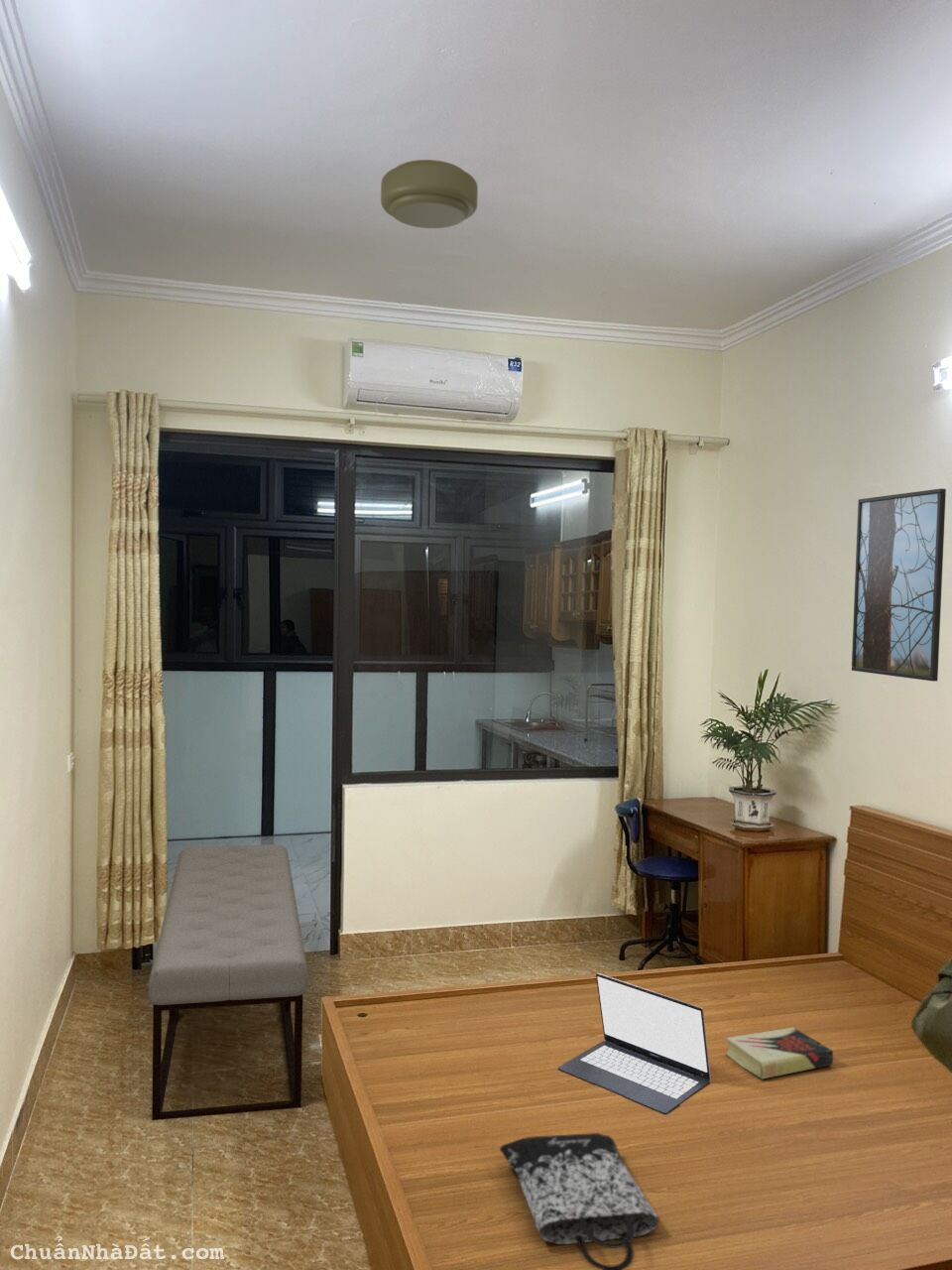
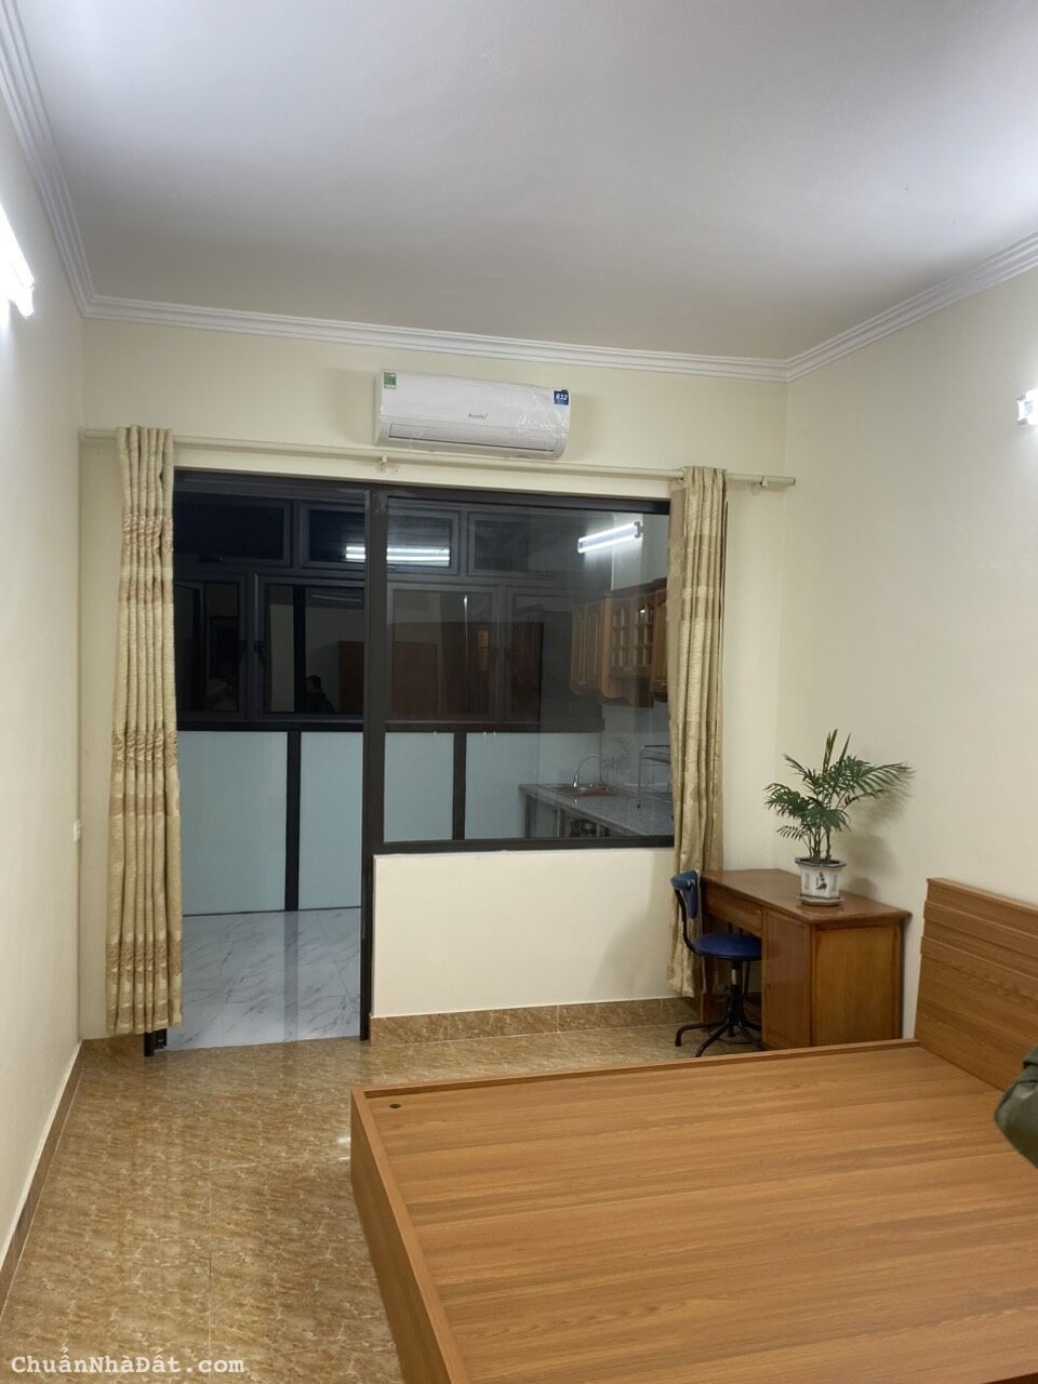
- bench (231, 955)
- laptop (634, 1036)
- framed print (895, 584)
- ceiling light (428, 194)
- tote bag (583, 1193)
- book (777, 1052)
